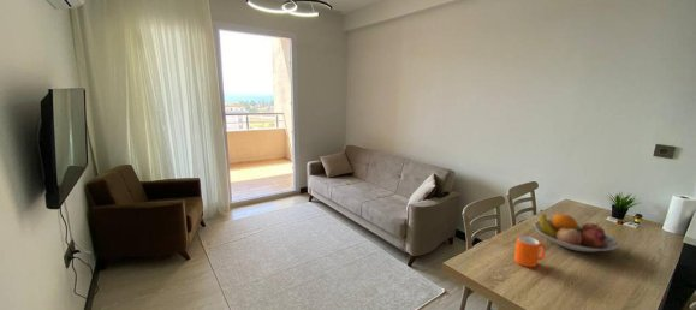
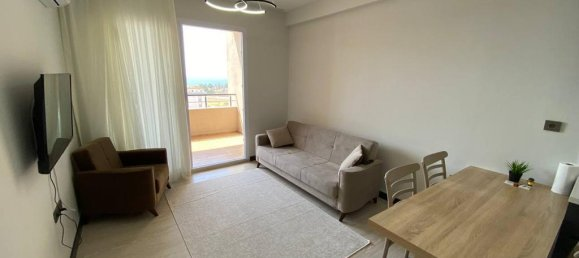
- fruit bowl (573, 229)
- mug (528, 250)
